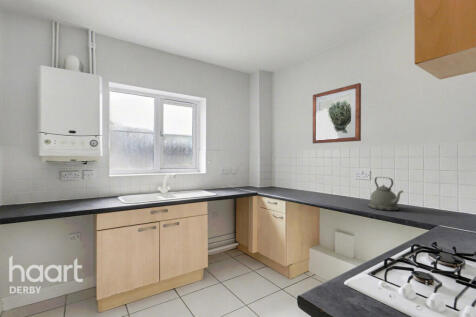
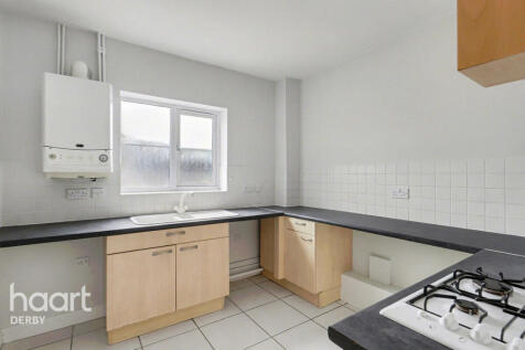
- kettle (385, 192)
- wall art (334, 116)
